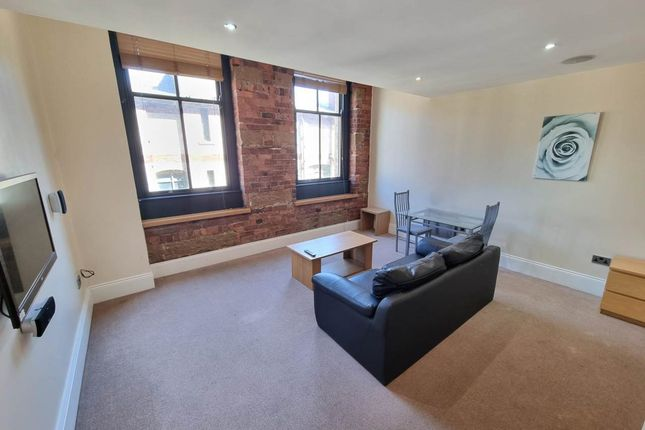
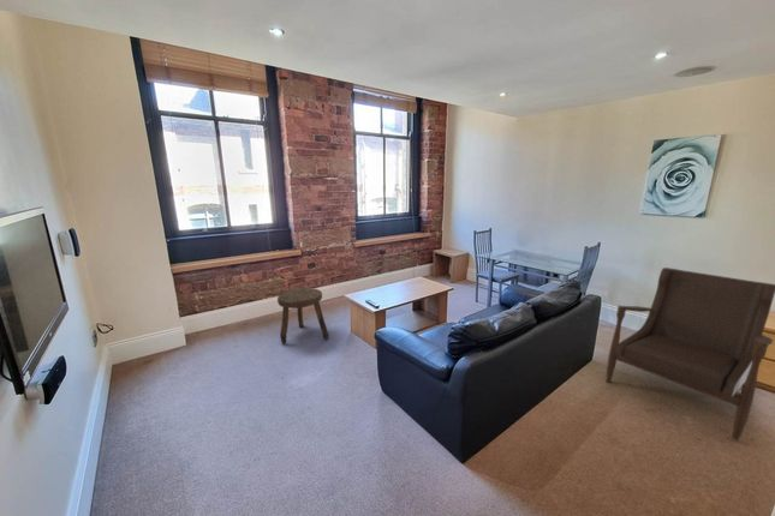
+ armchair (690, 338)
+ stool (302, 316)
